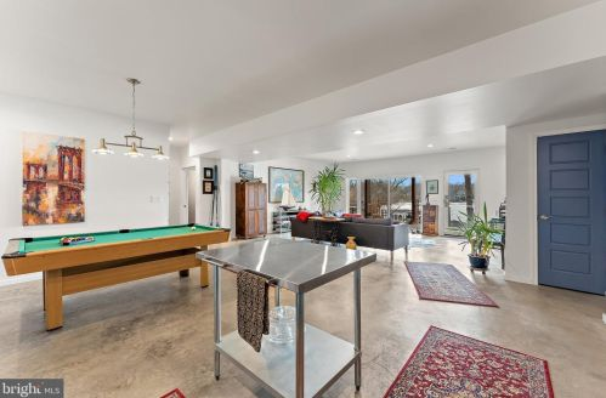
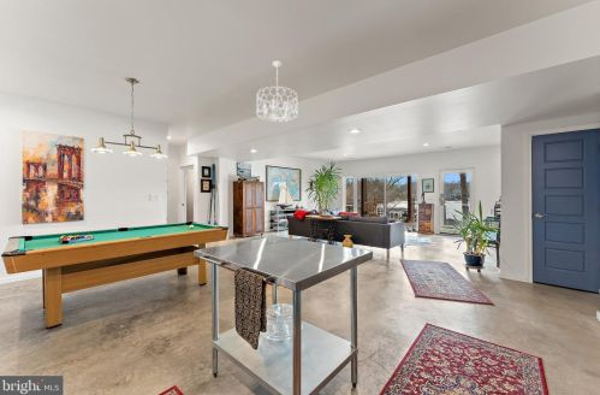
+ chandelier (277, 92)
